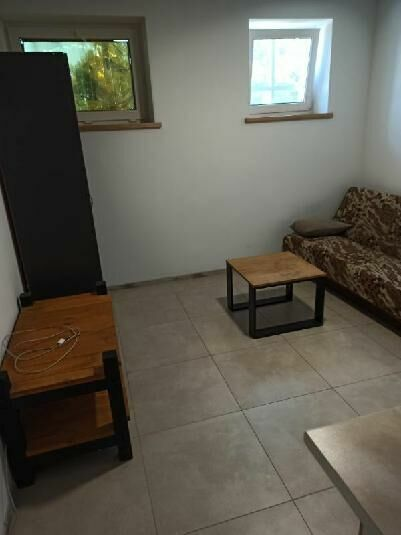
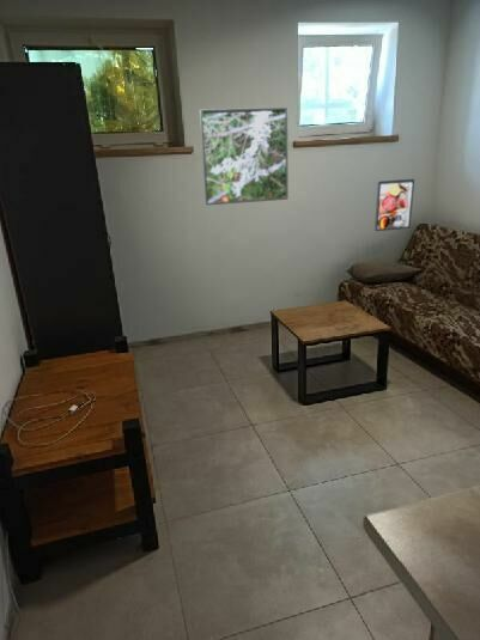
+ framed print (394, 205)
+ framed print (245, 157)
